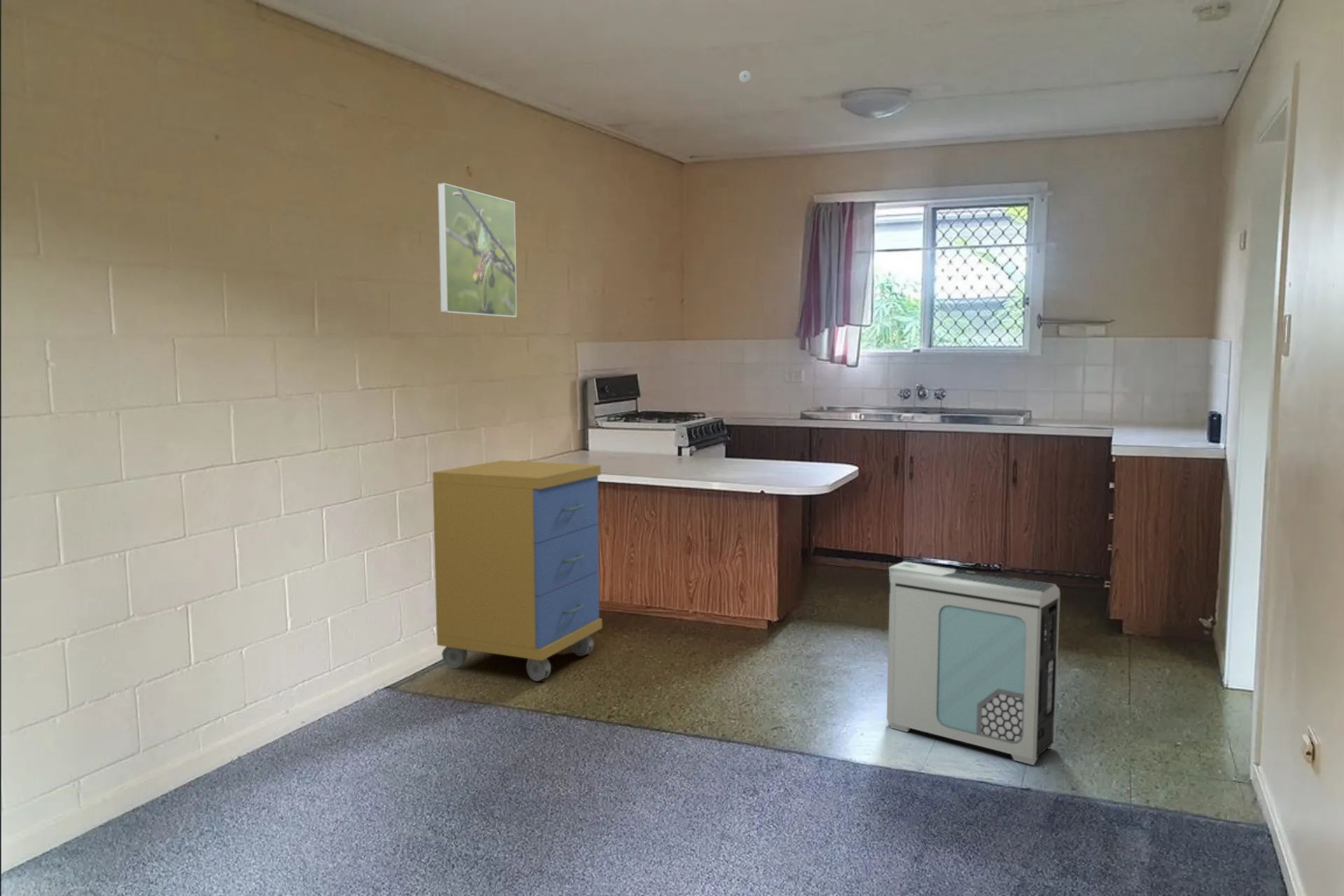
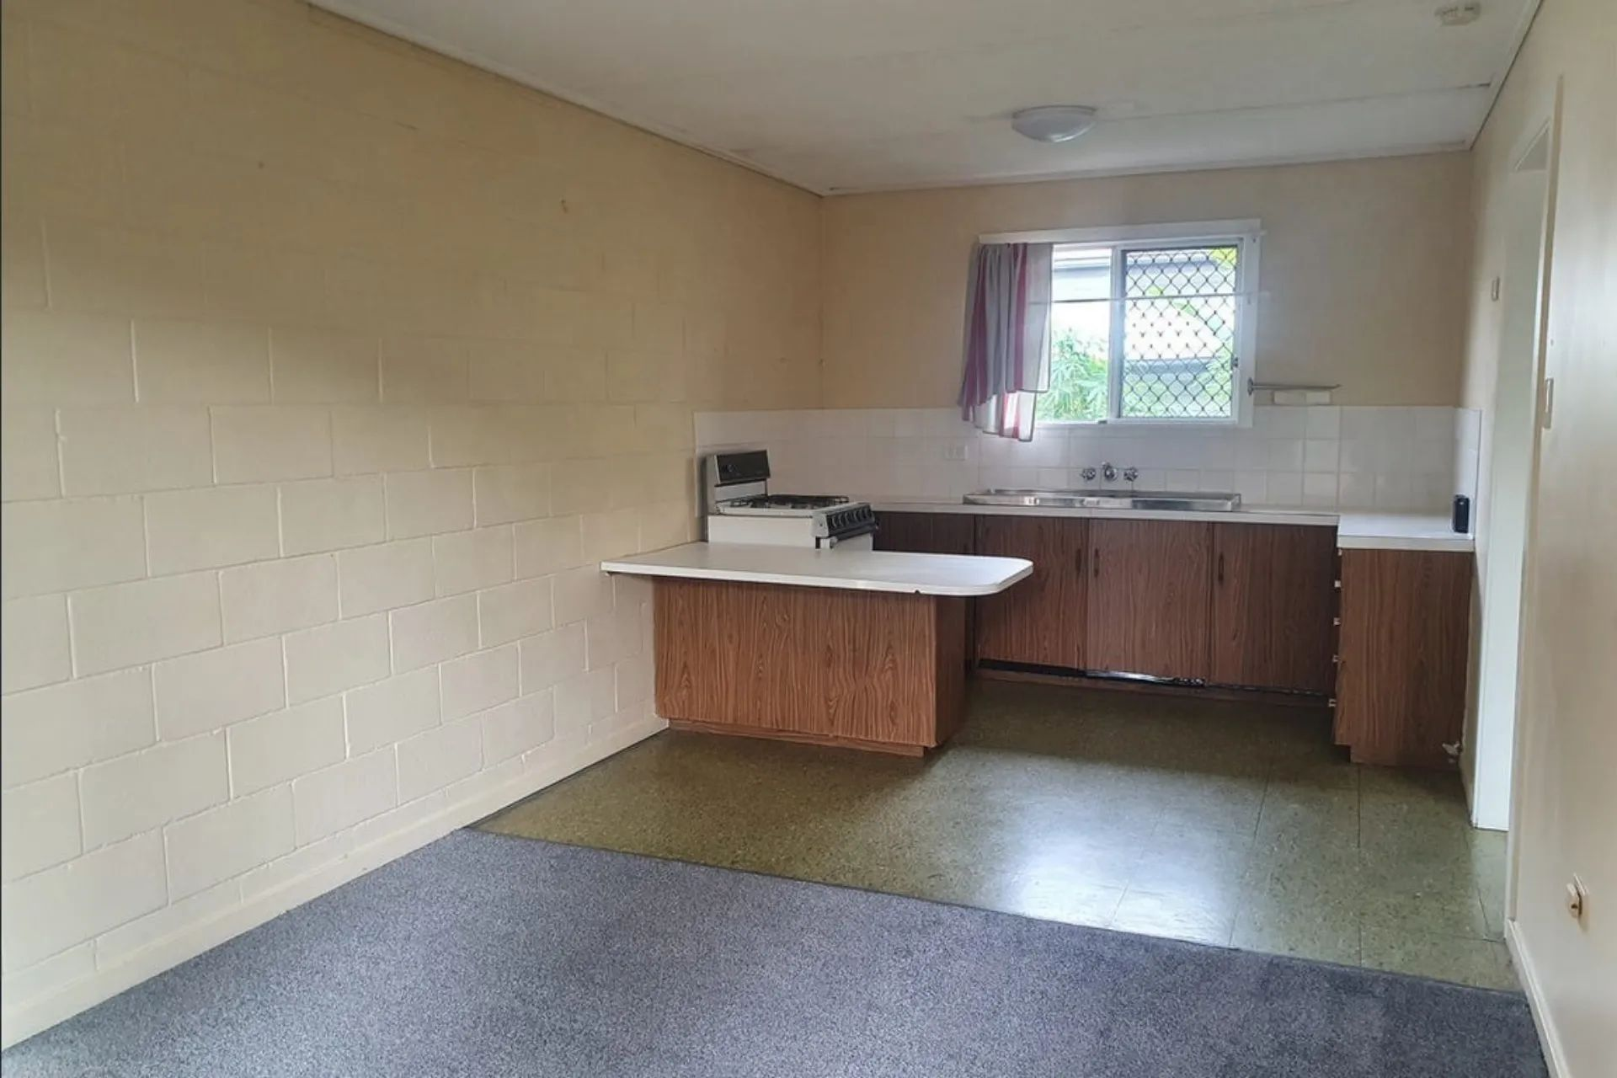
- smoke detector (745, 77)
- storage cabinet (521, 566)
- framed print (479, 254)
- air purifier (971, 657)
